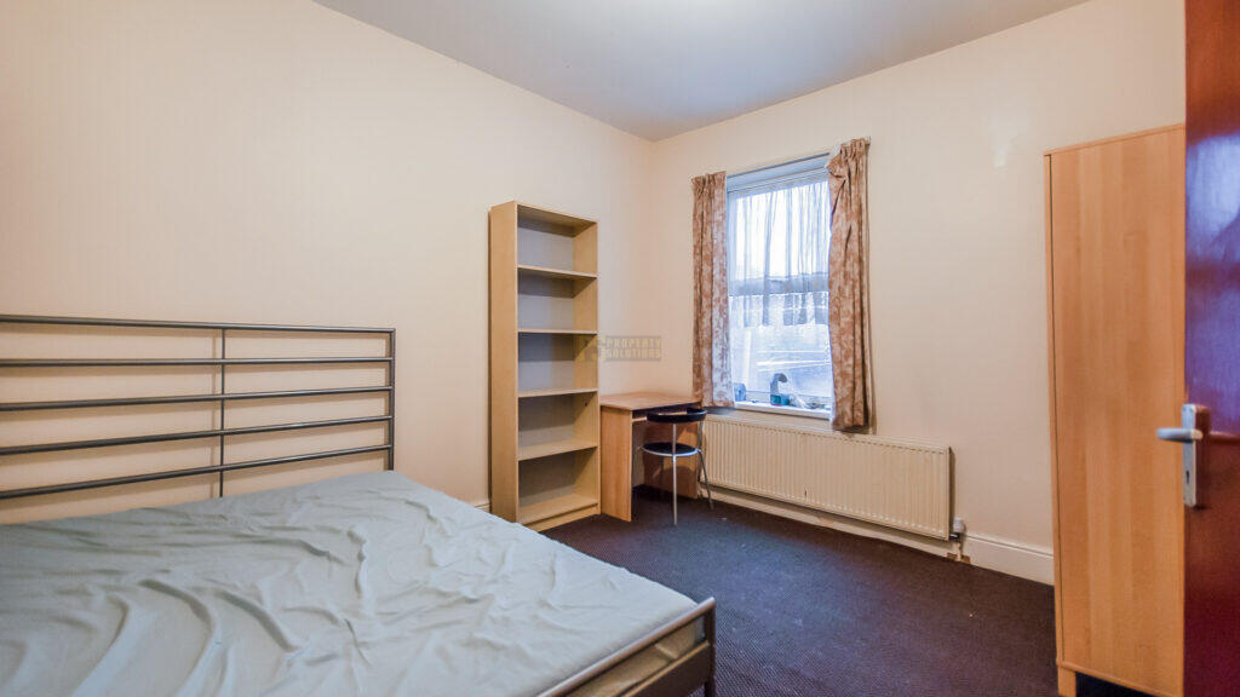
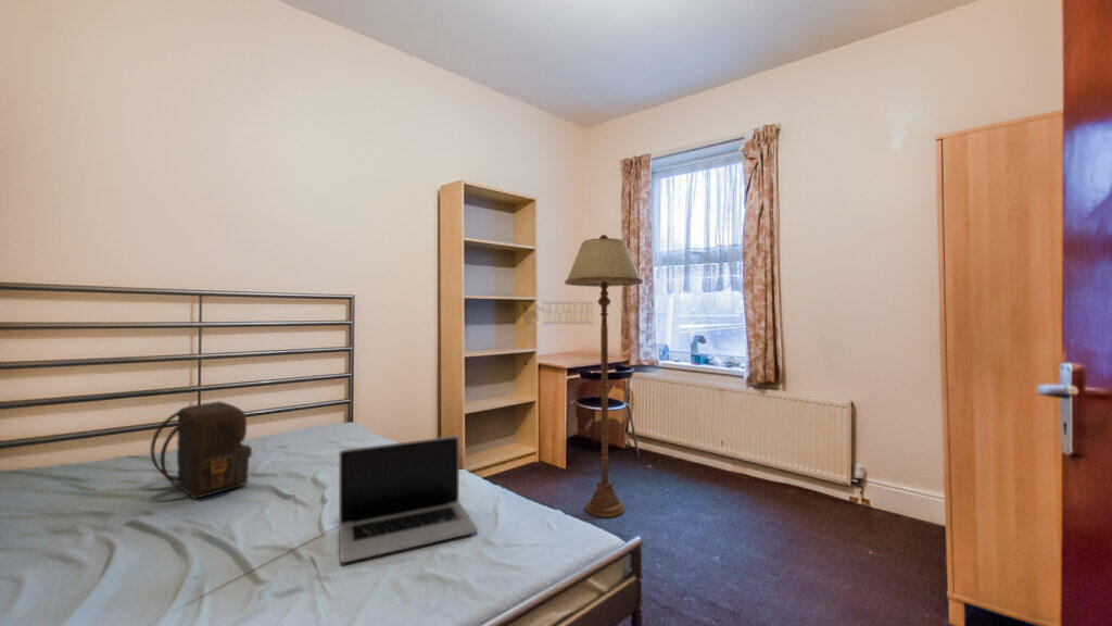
+ backpack (202, 447)
+ floor lamp (604, 371)
+ laptop (407, 491)
